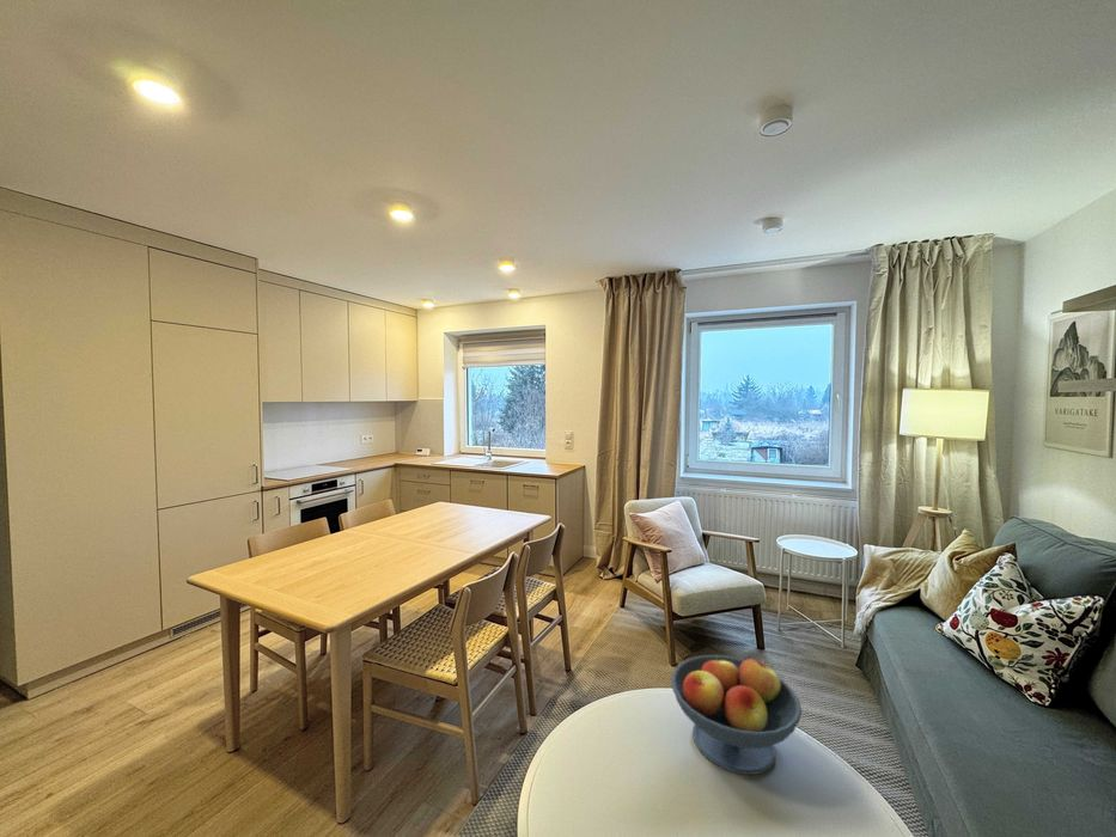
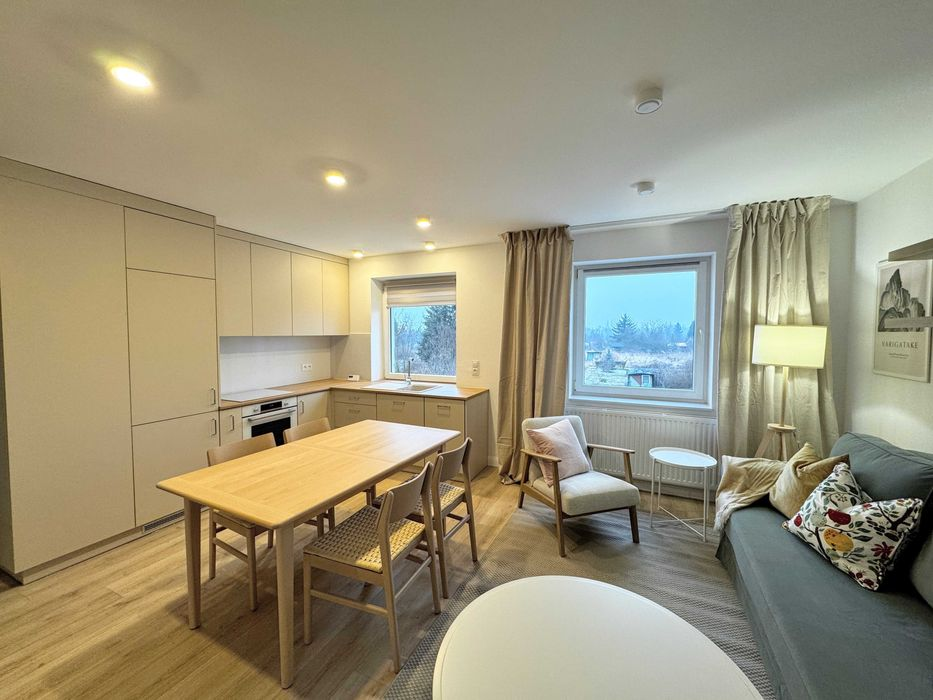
- fruit bowl (732, 705)
